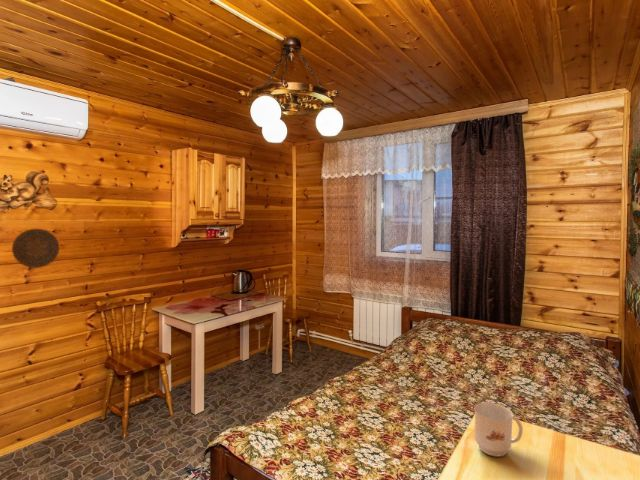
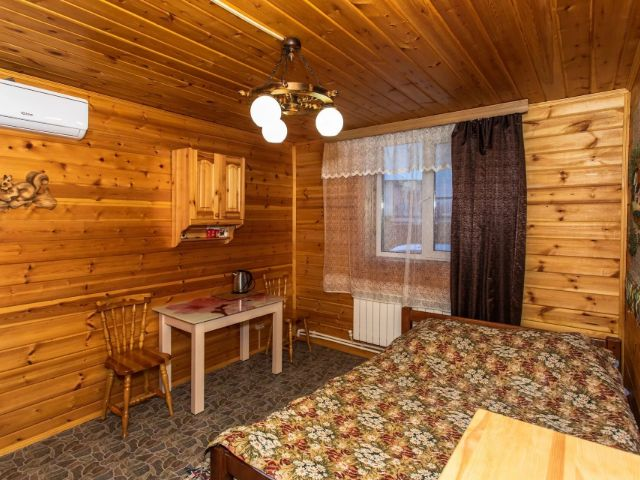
- mug (498, 430)
- decorative plate (37, 248)
